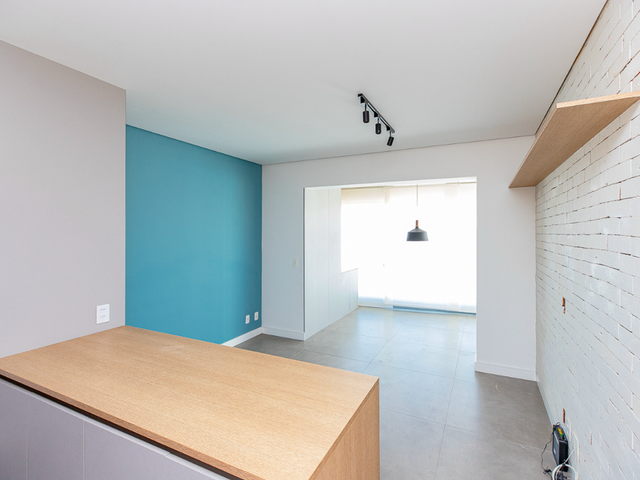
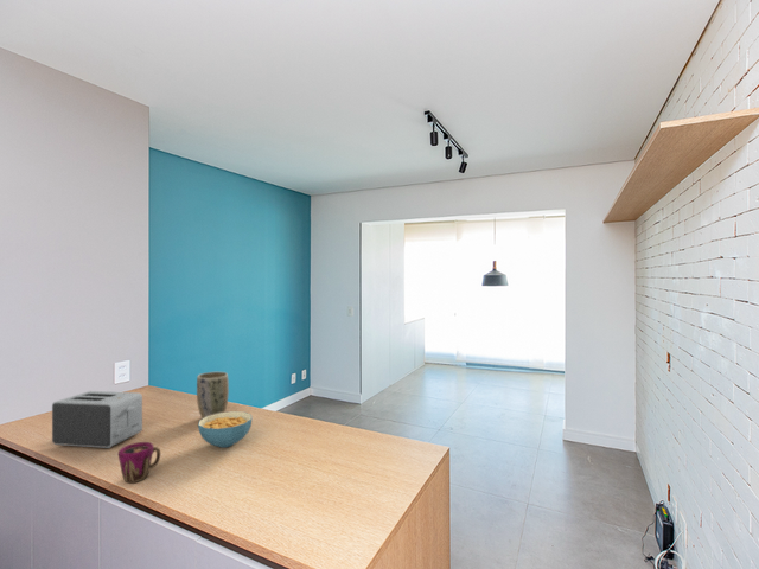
+ toaster (101, 418)
+ cereal bowl (225, 431)
+ plant pot (212, 396)
+ cup (140, 461)
